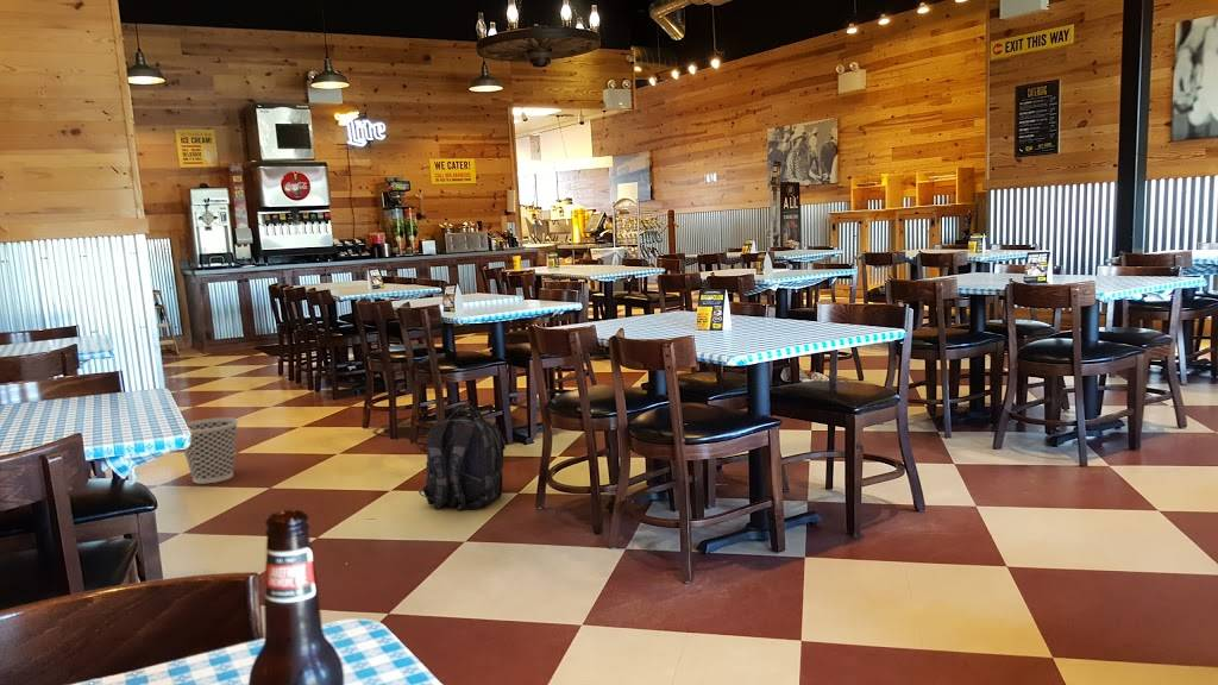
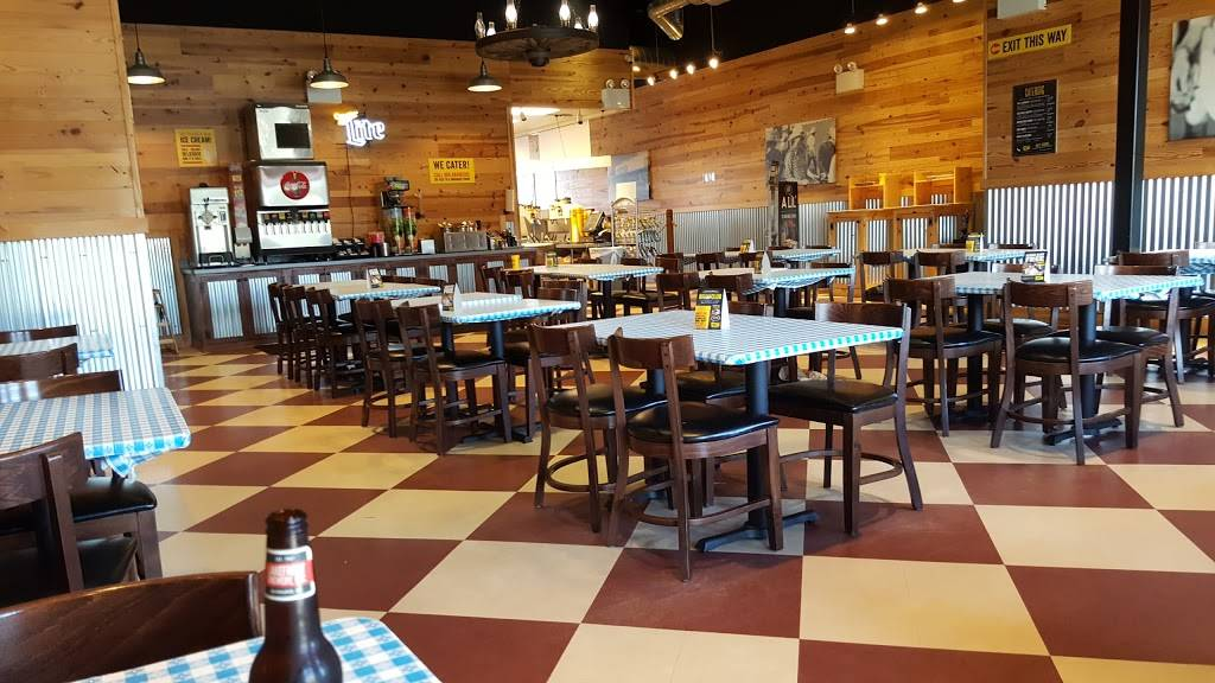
- wastebasket (209, 451)
- backpack (463, 452)
